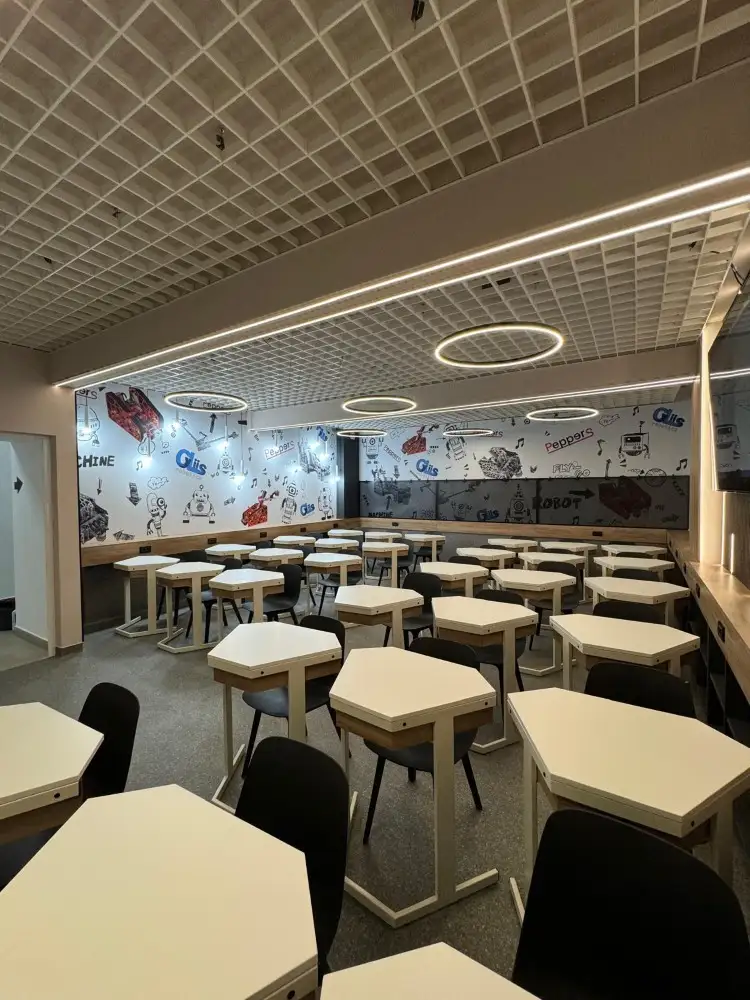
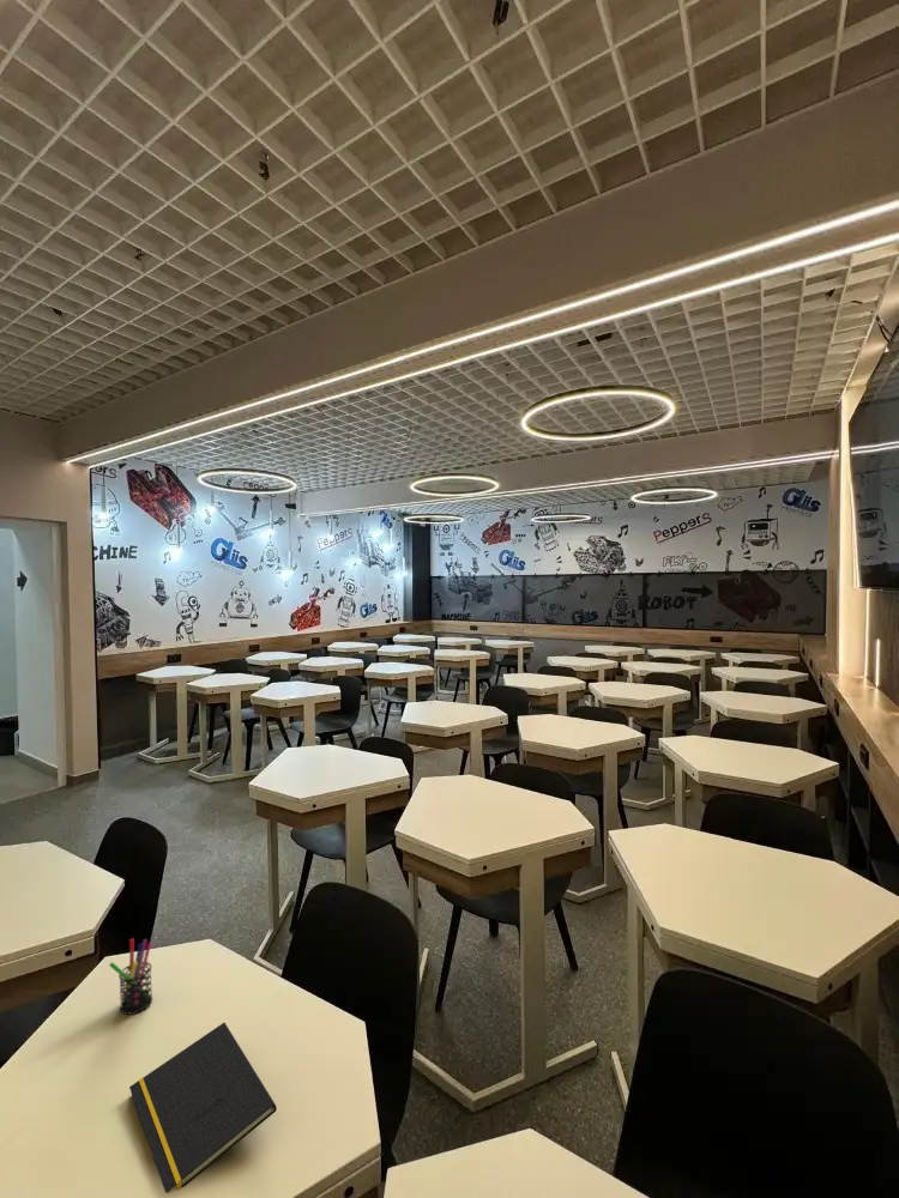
+ notepad (200, 1097)
+ pen holder (131, 975)
